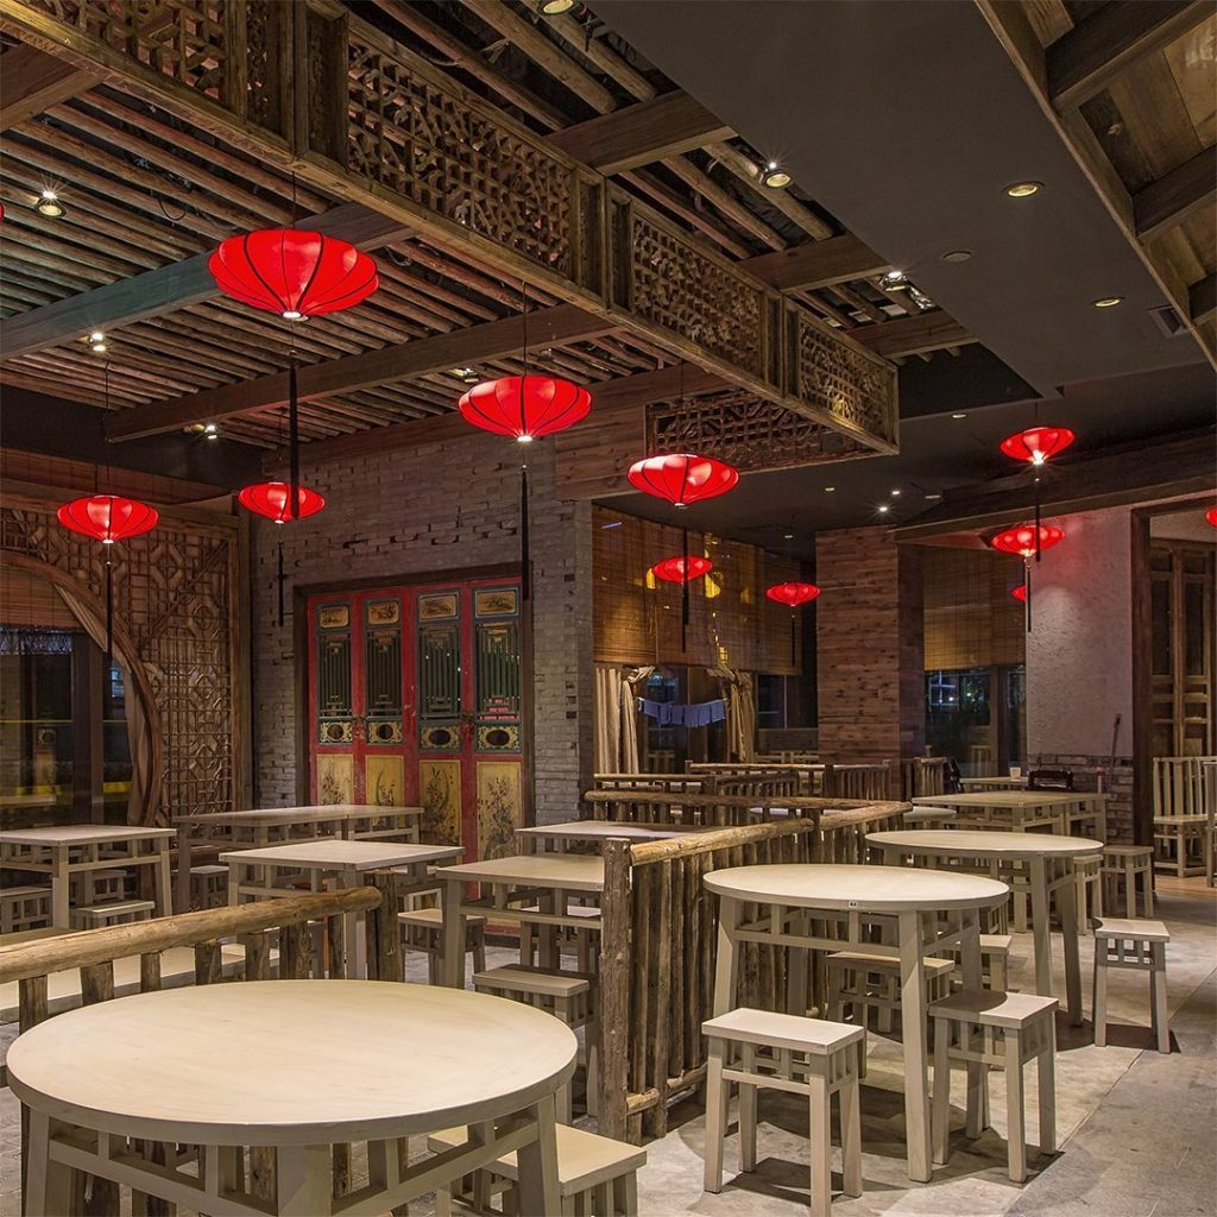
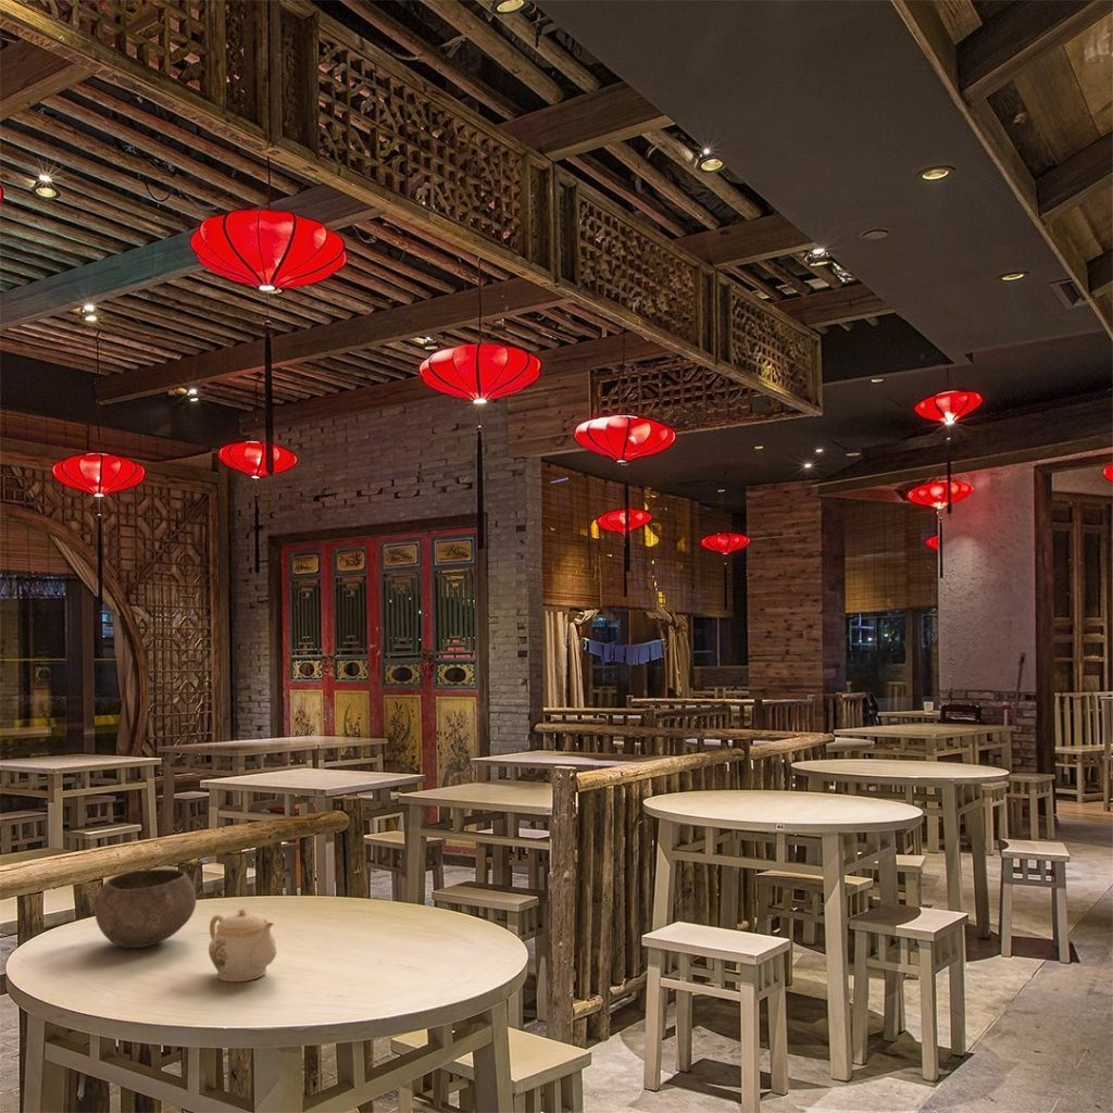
+ bowl (146, 910)
+ teapot (240, 940)
